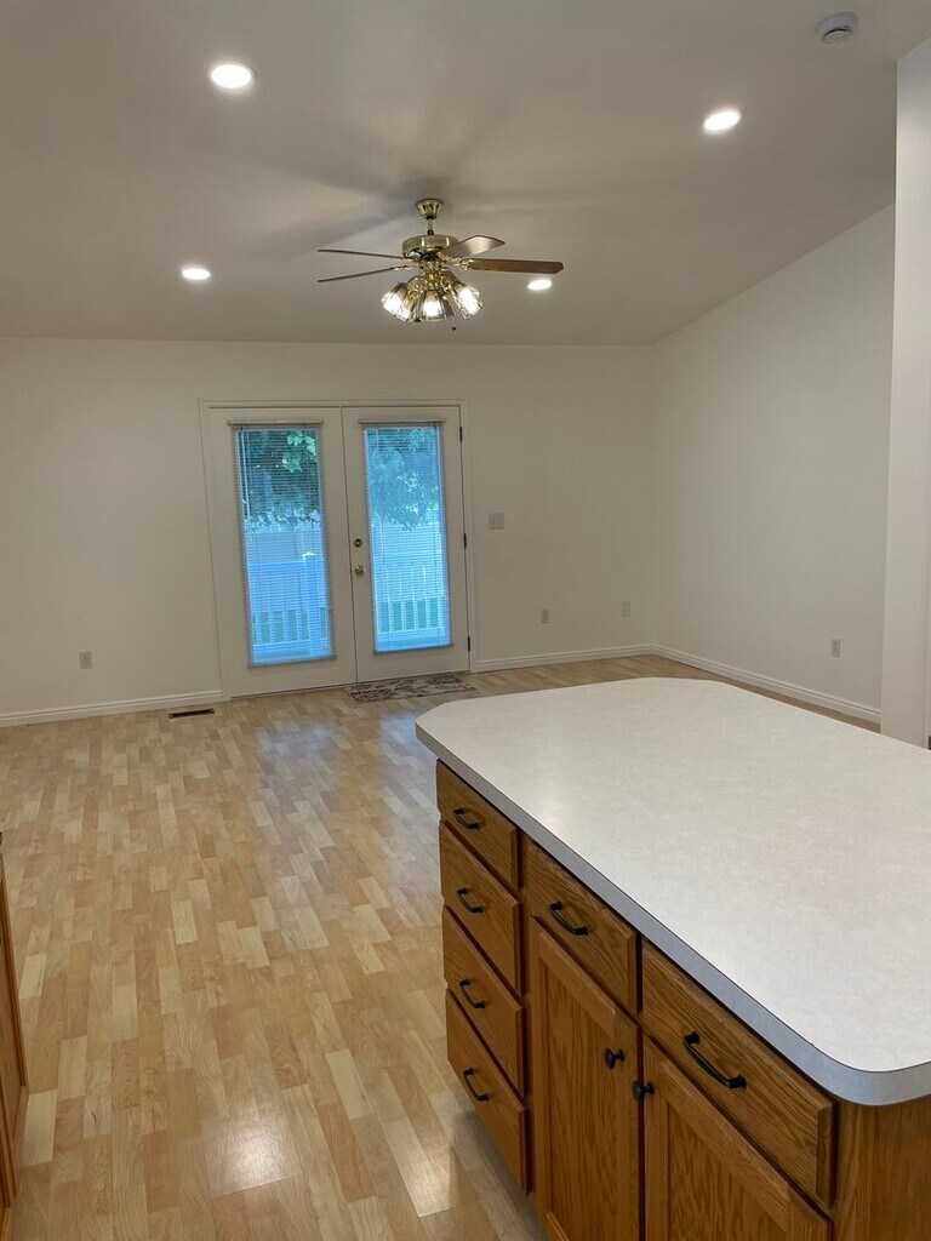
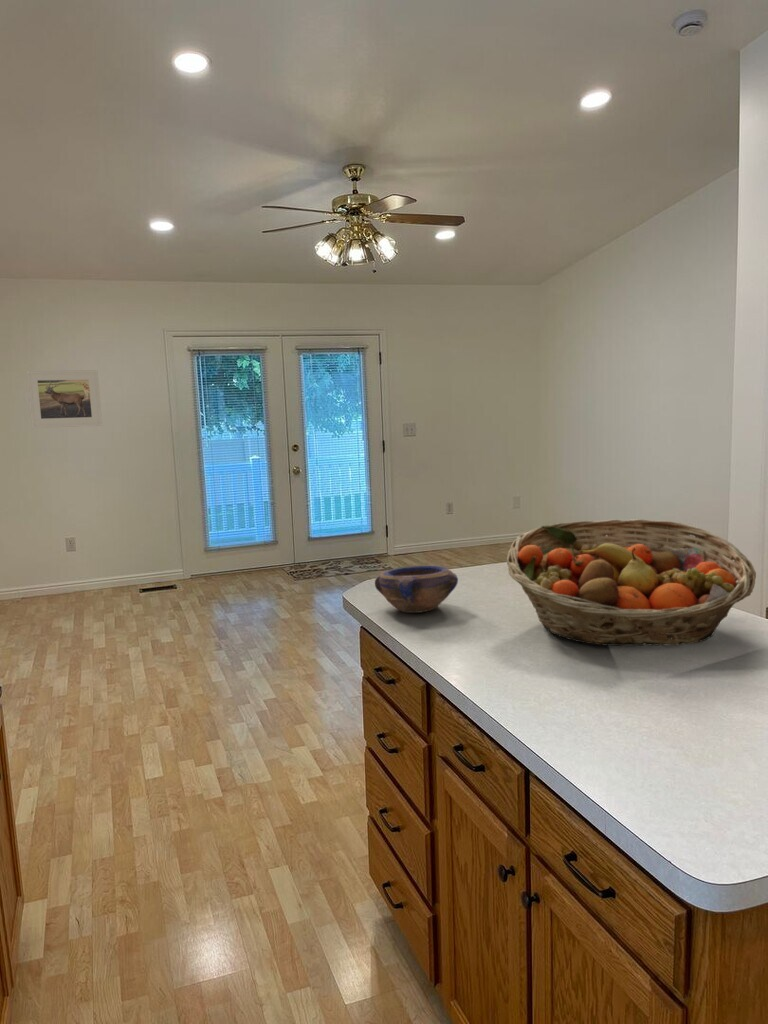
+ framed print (65, 399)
+ fruit basket (624, 578)
+ bowl (415, 588)
